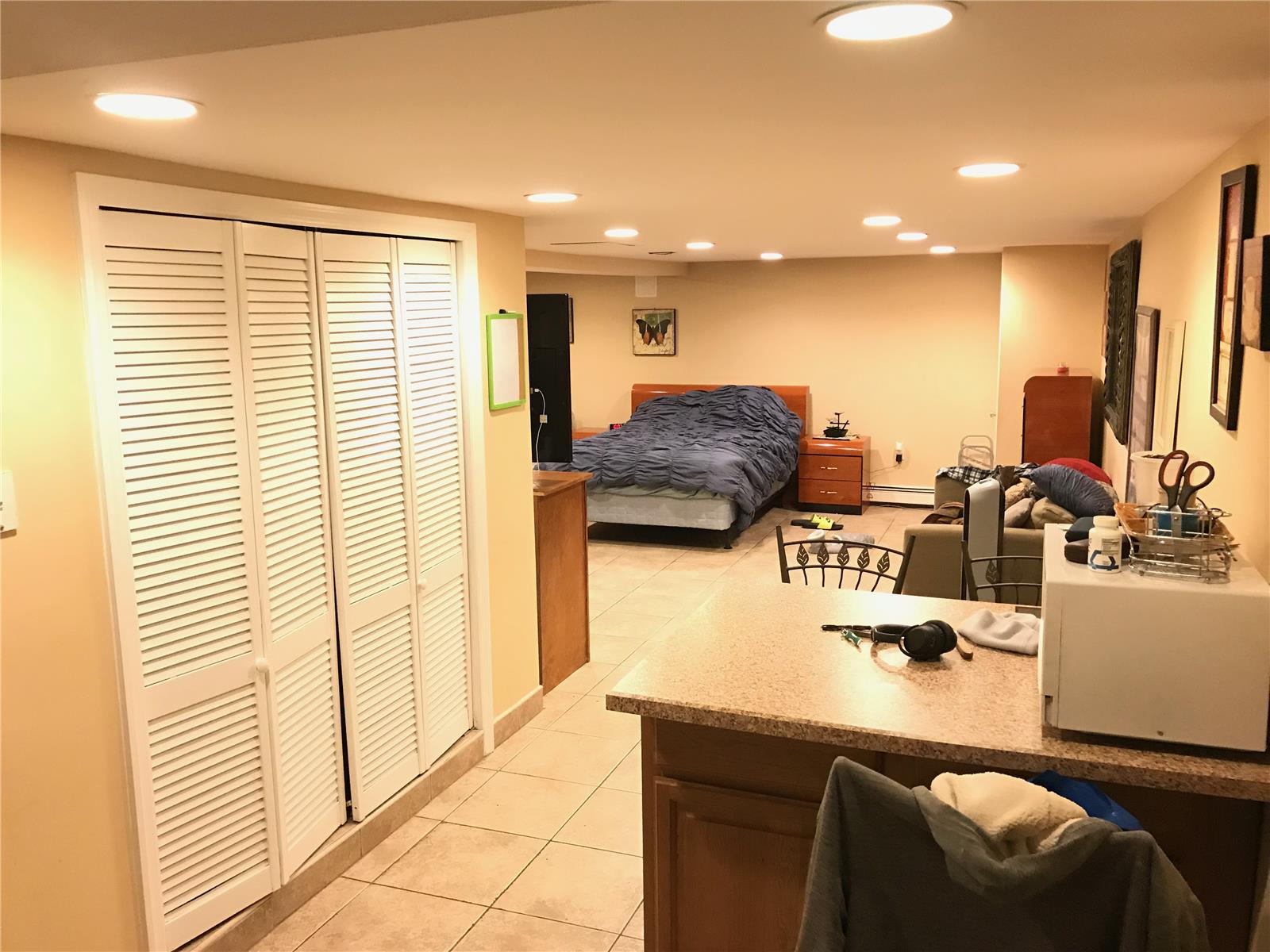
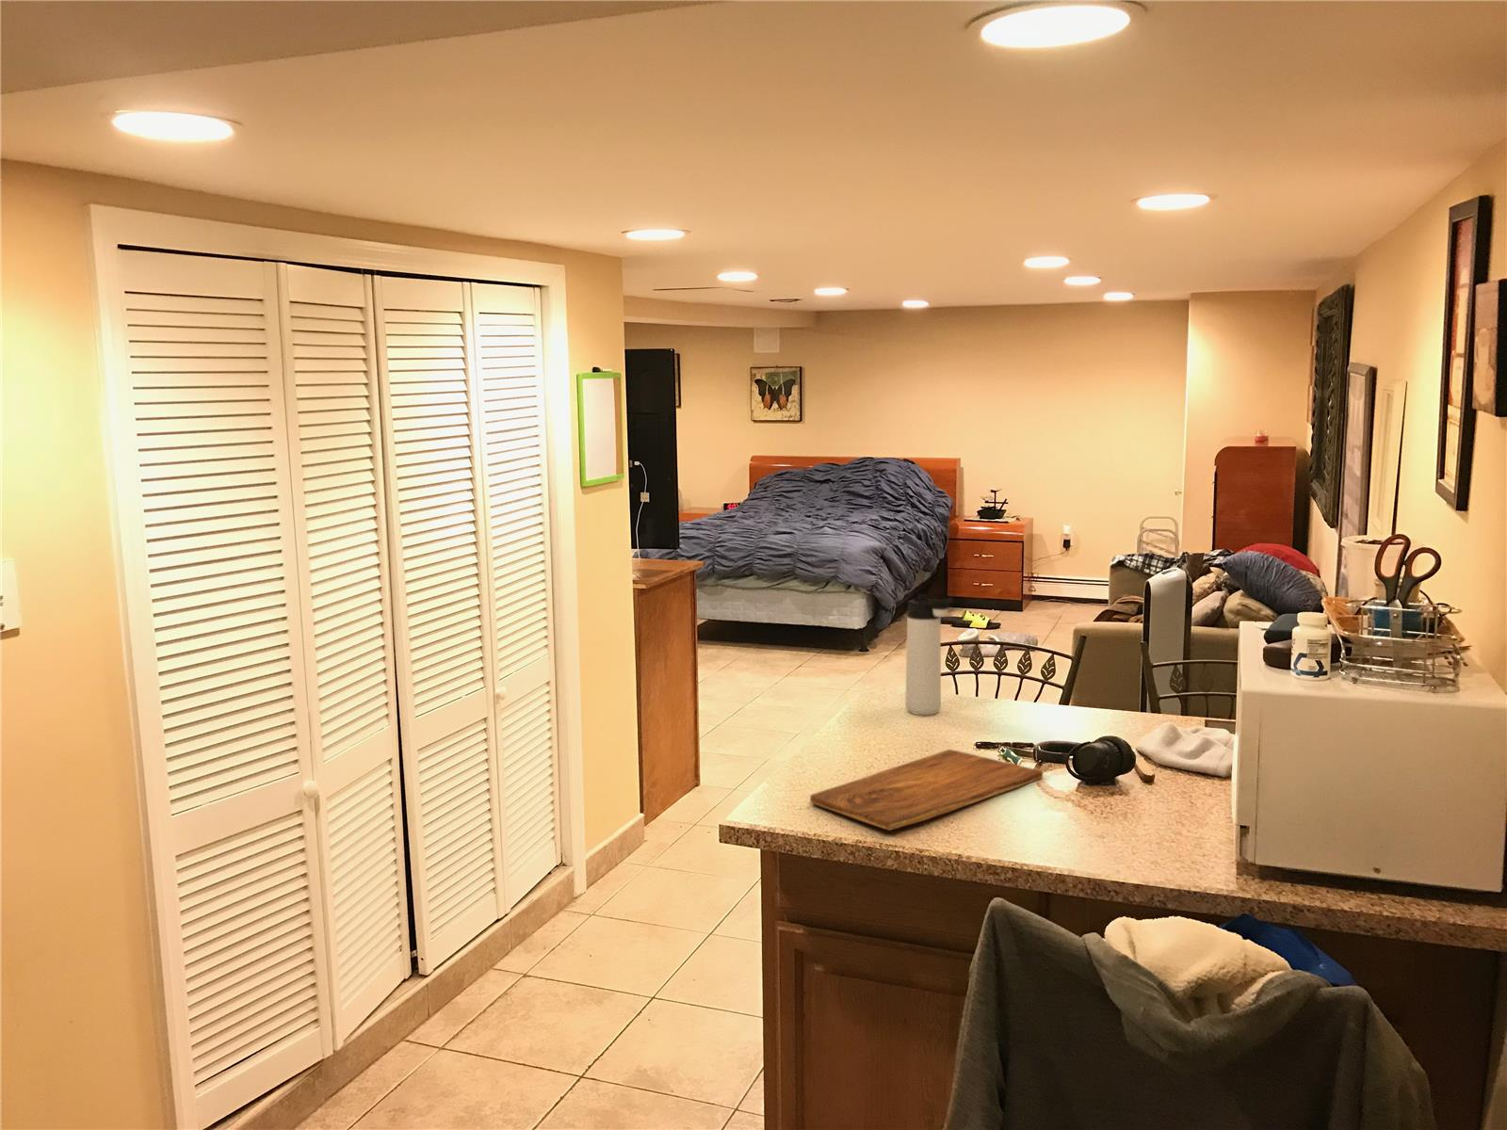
+ thermos bottle (929, 654)
+ cutting board (927, 786)
